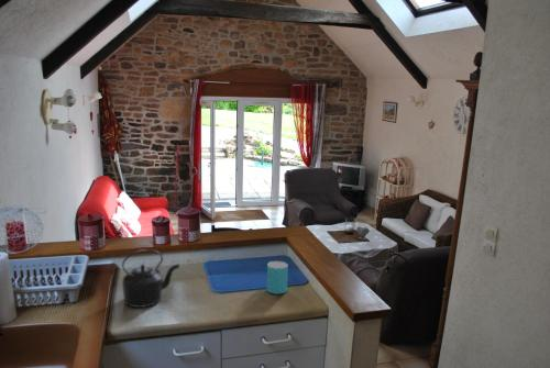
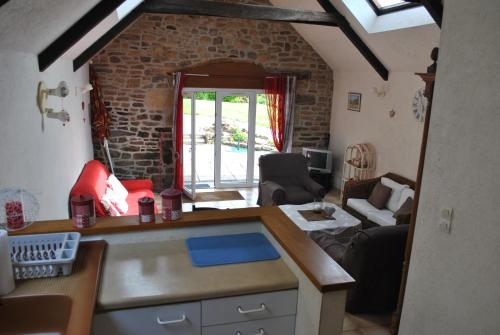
- kettle (152, 272)
- cup (277, 275)
